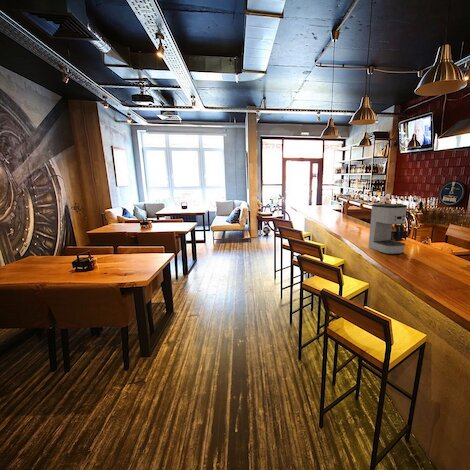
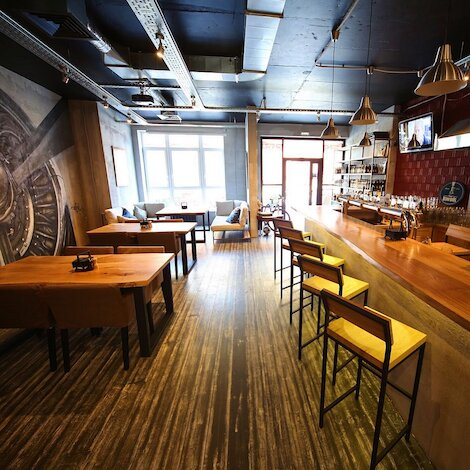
- coffee maker (390, 227)
